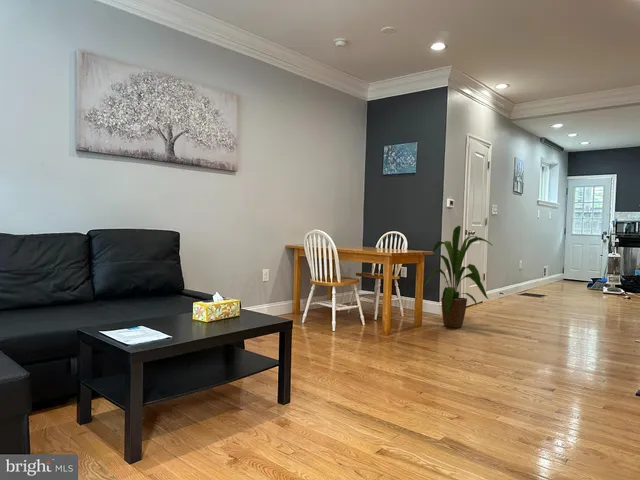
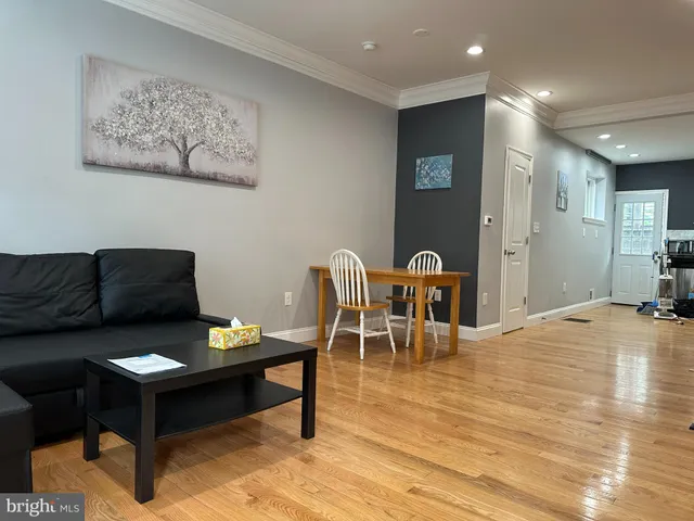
- house plant (460, 275)
